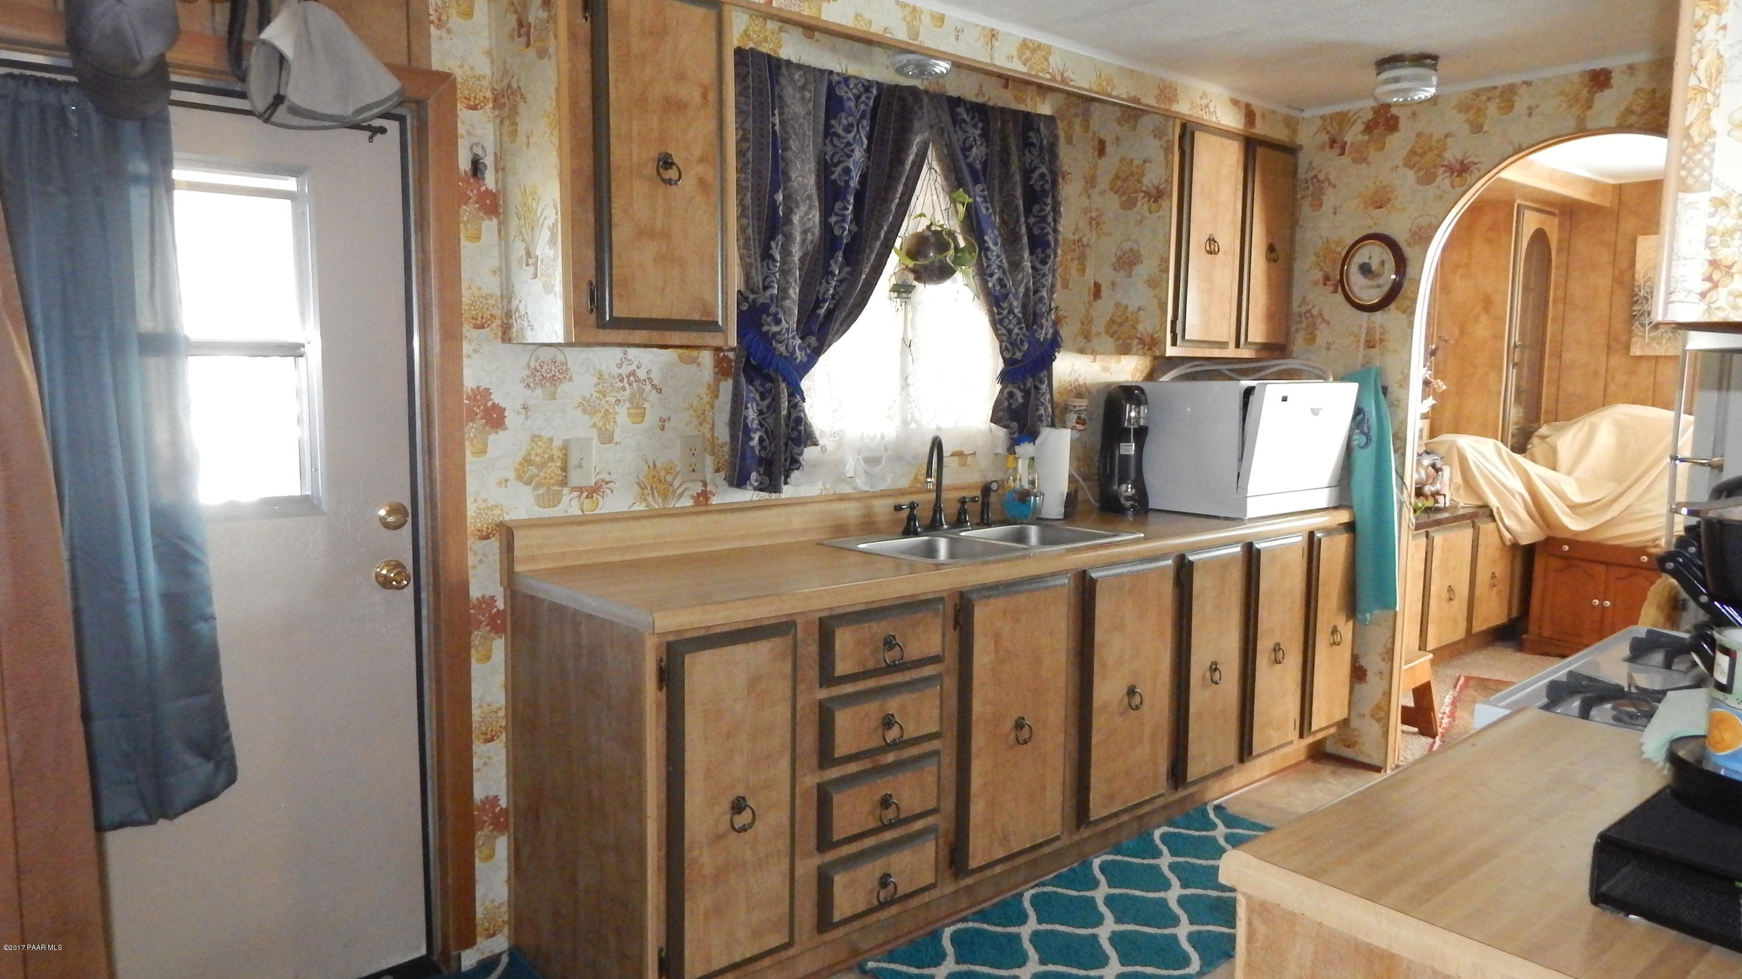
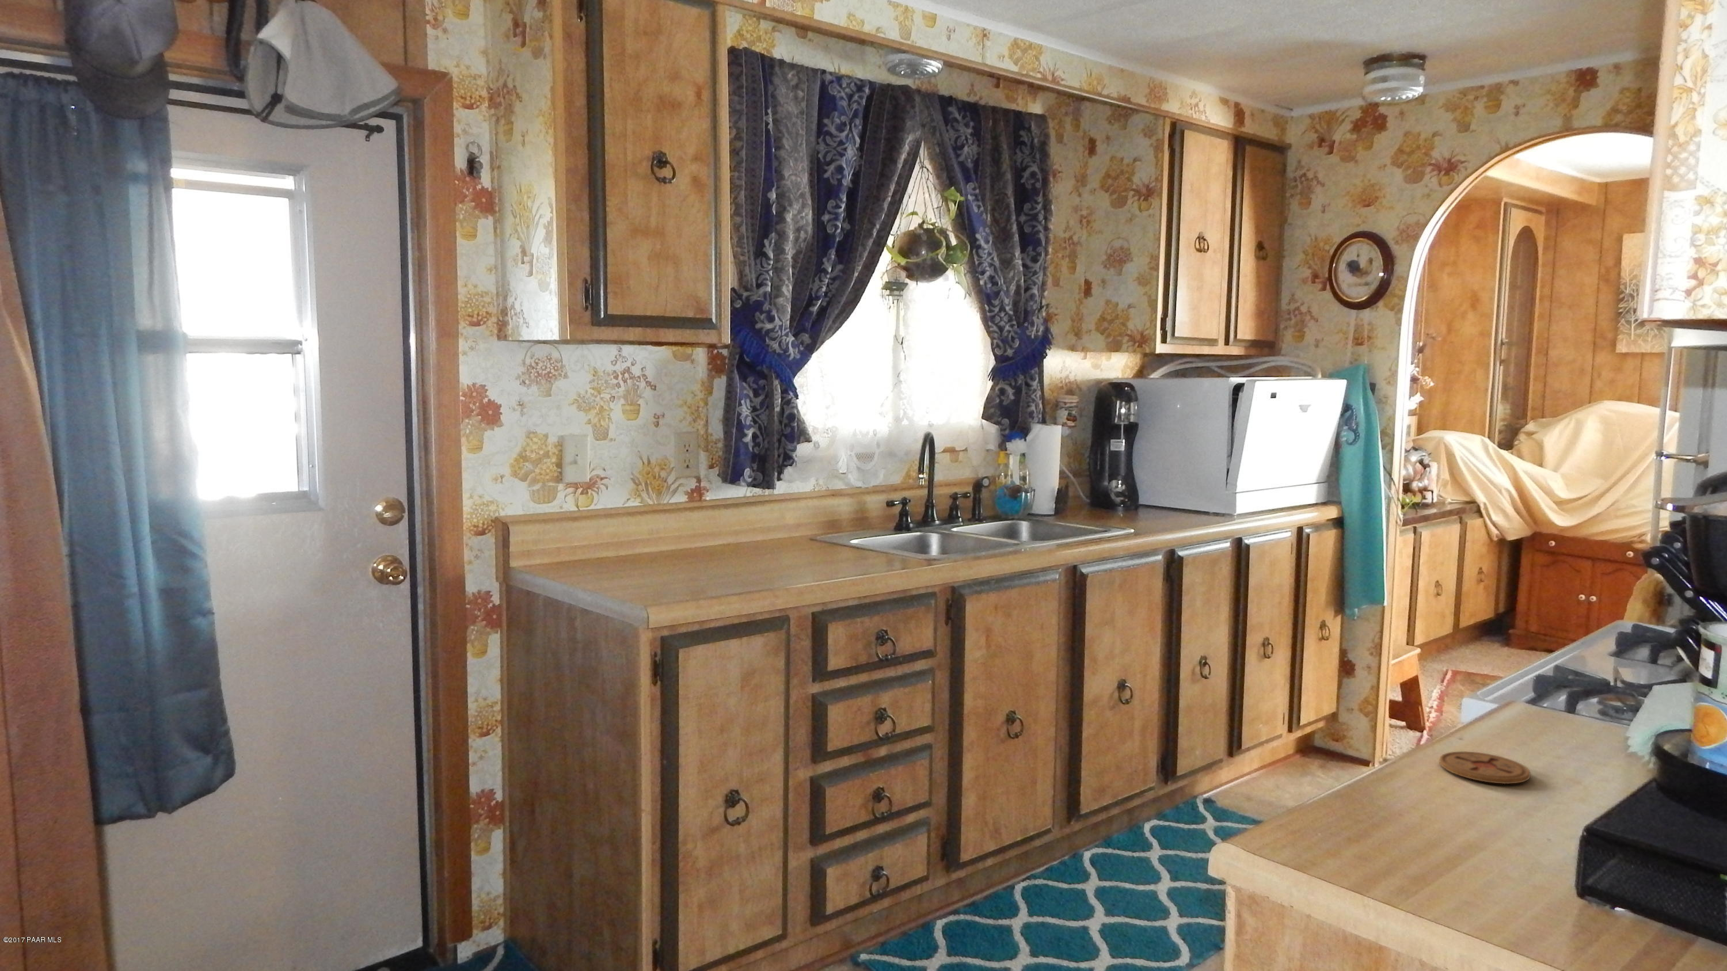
+ coaster (1484, 767)
